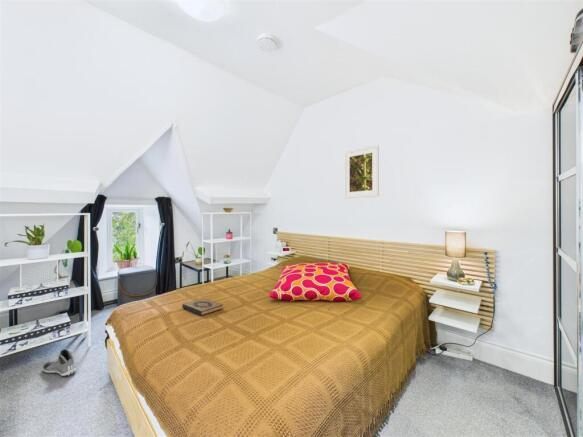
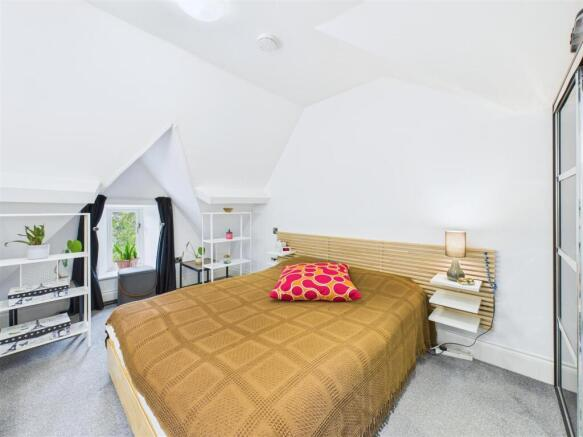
- sneaker (60, 359)
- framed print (360, 173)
- hardback book (202, 306)
